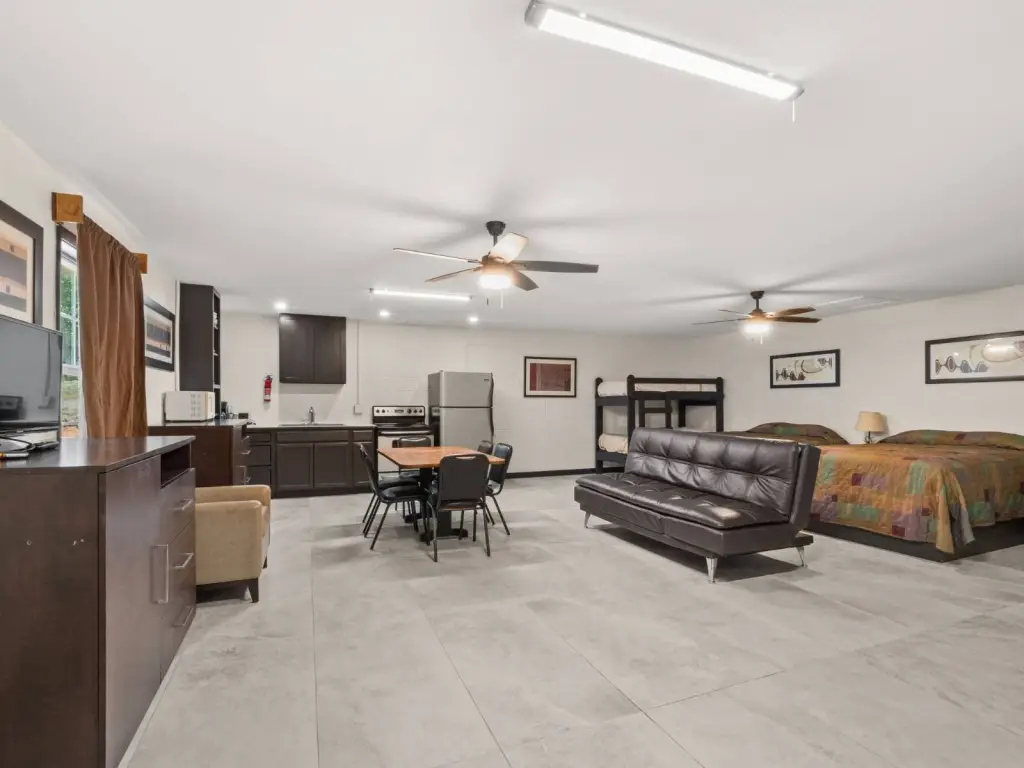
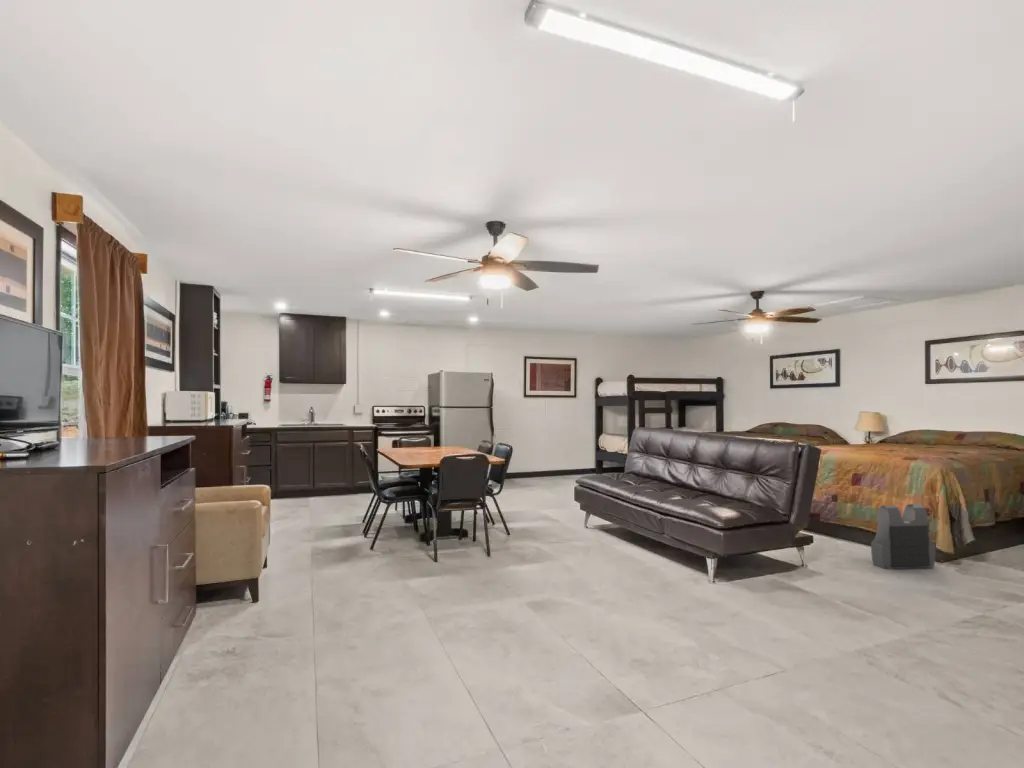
+ body armor vest (902, 535)
